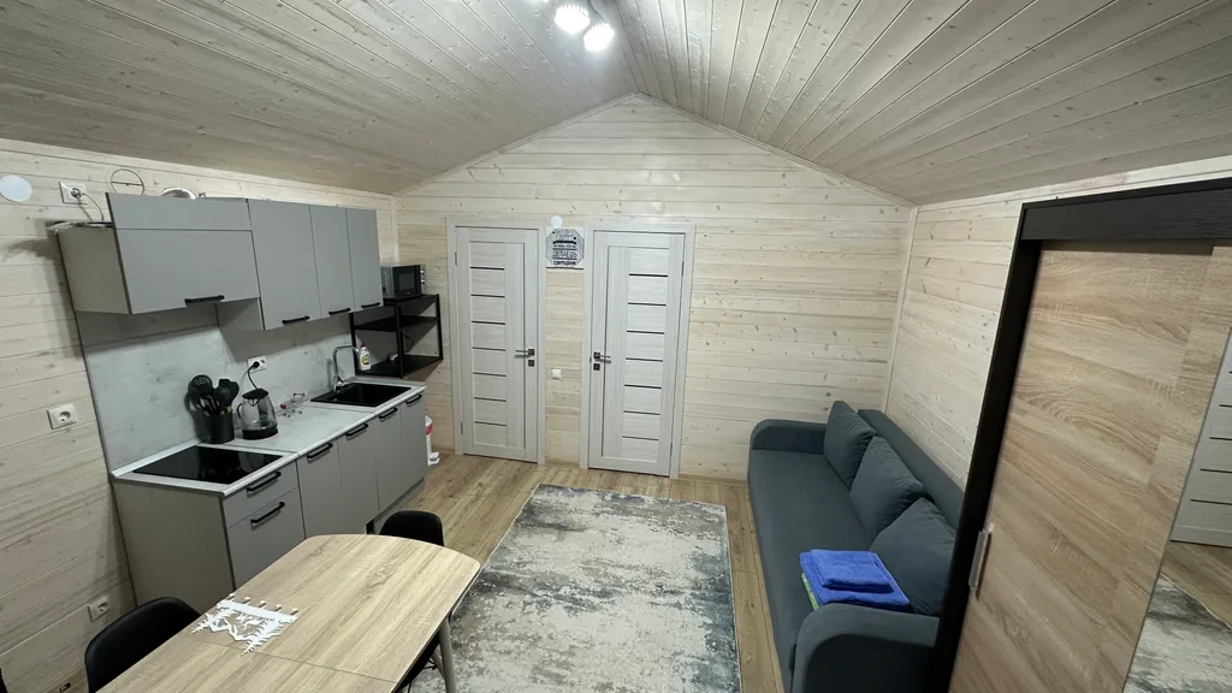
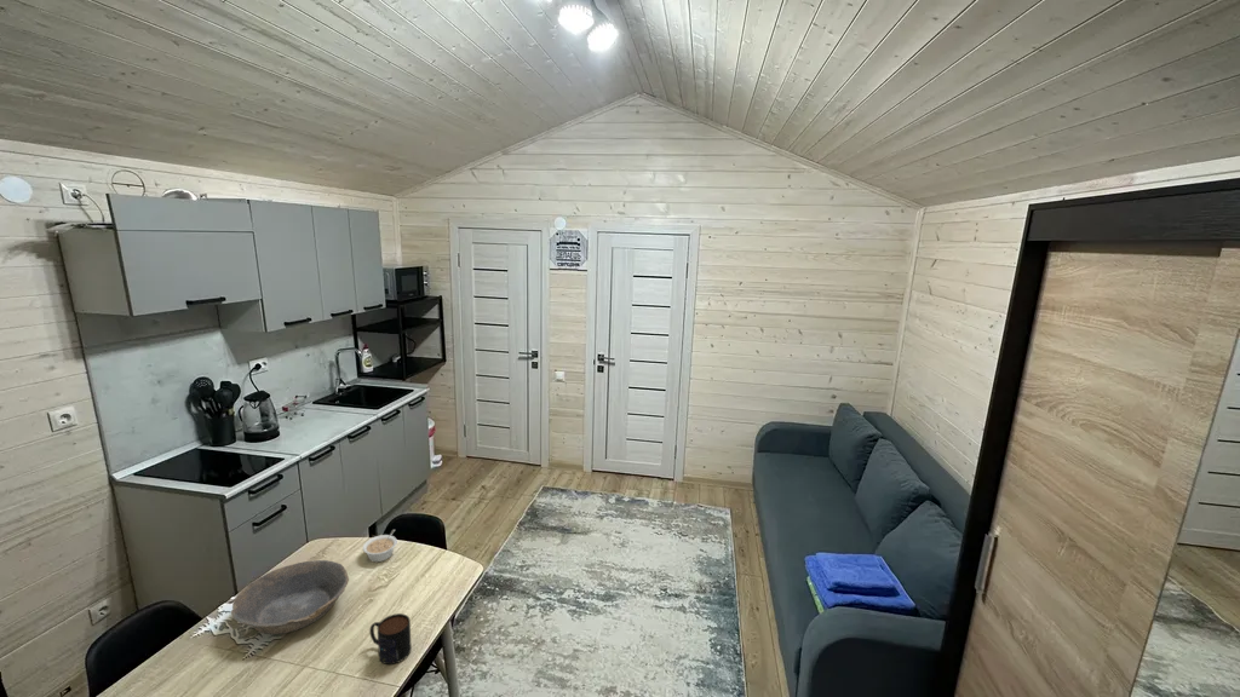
+ mug (388, 636)
+ legume (380, 547)
+ bowl (293, 600)
